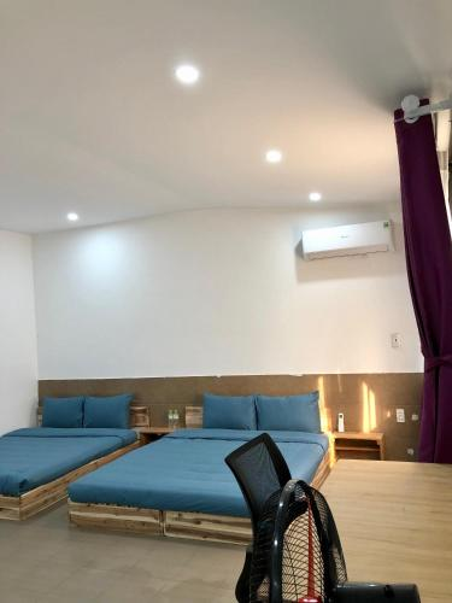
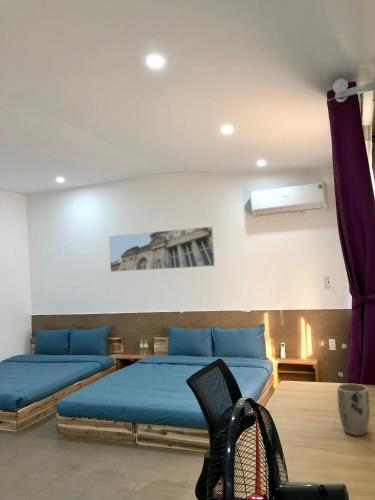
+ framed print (159, 250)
+ plant pot (353, 409)
